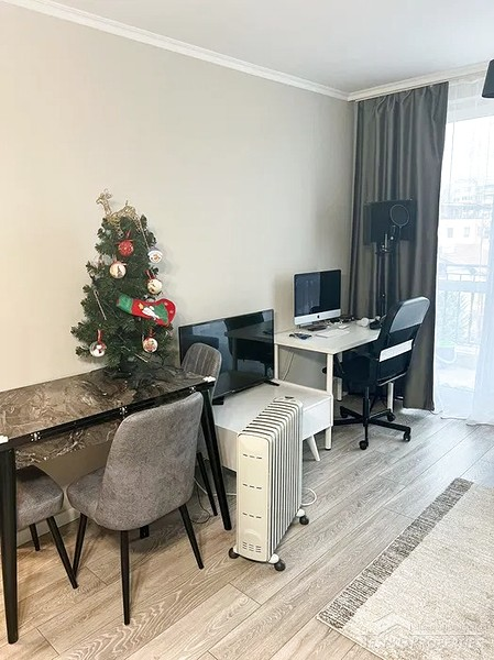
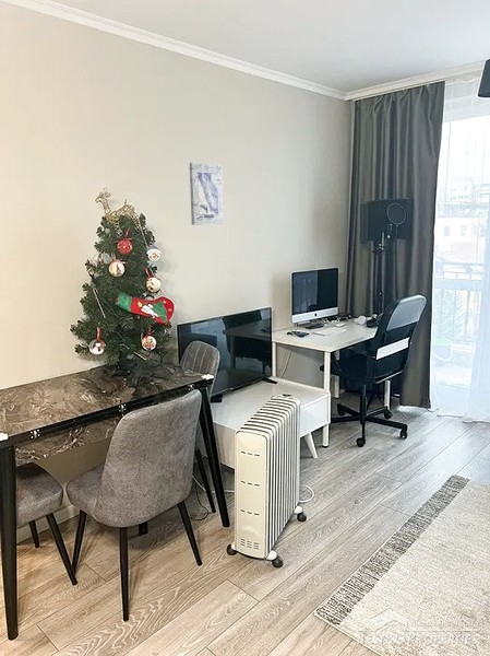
+ wall art (206, 195)
